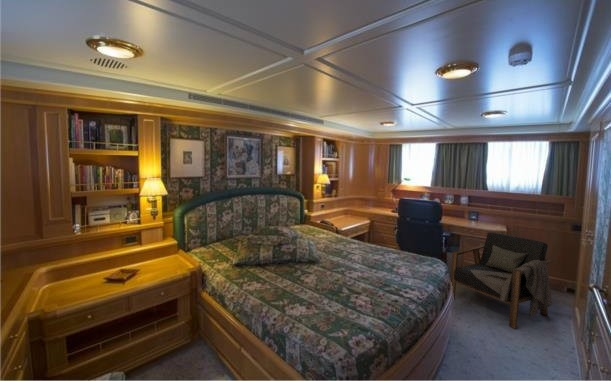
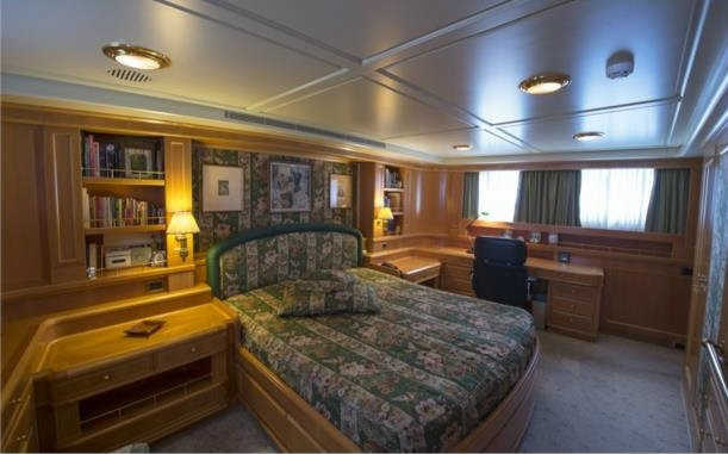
- armchair (501, 274)
